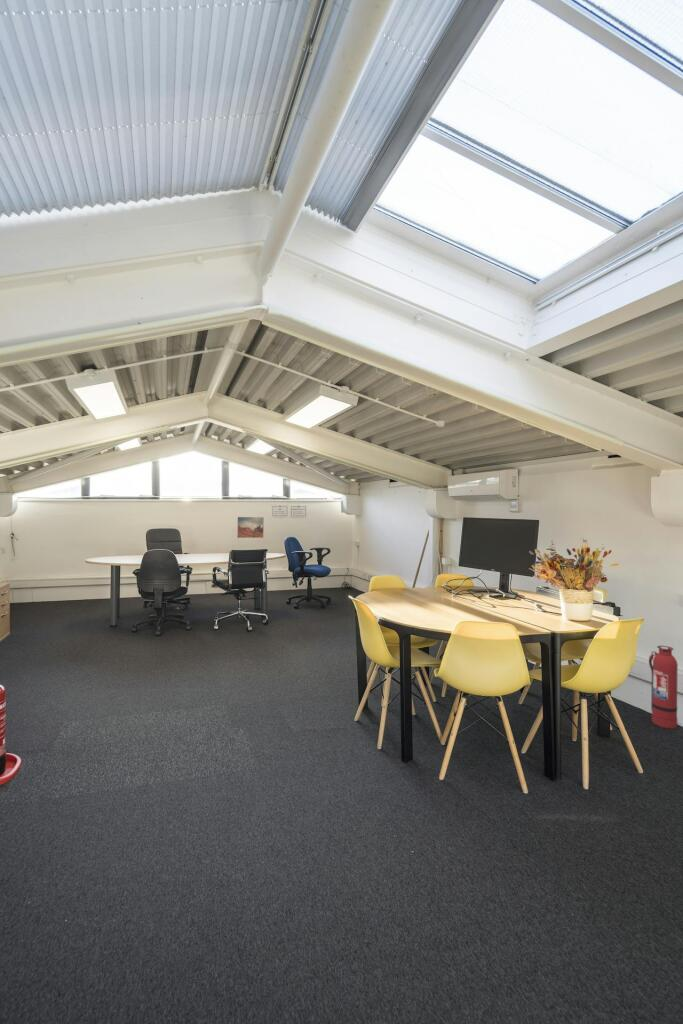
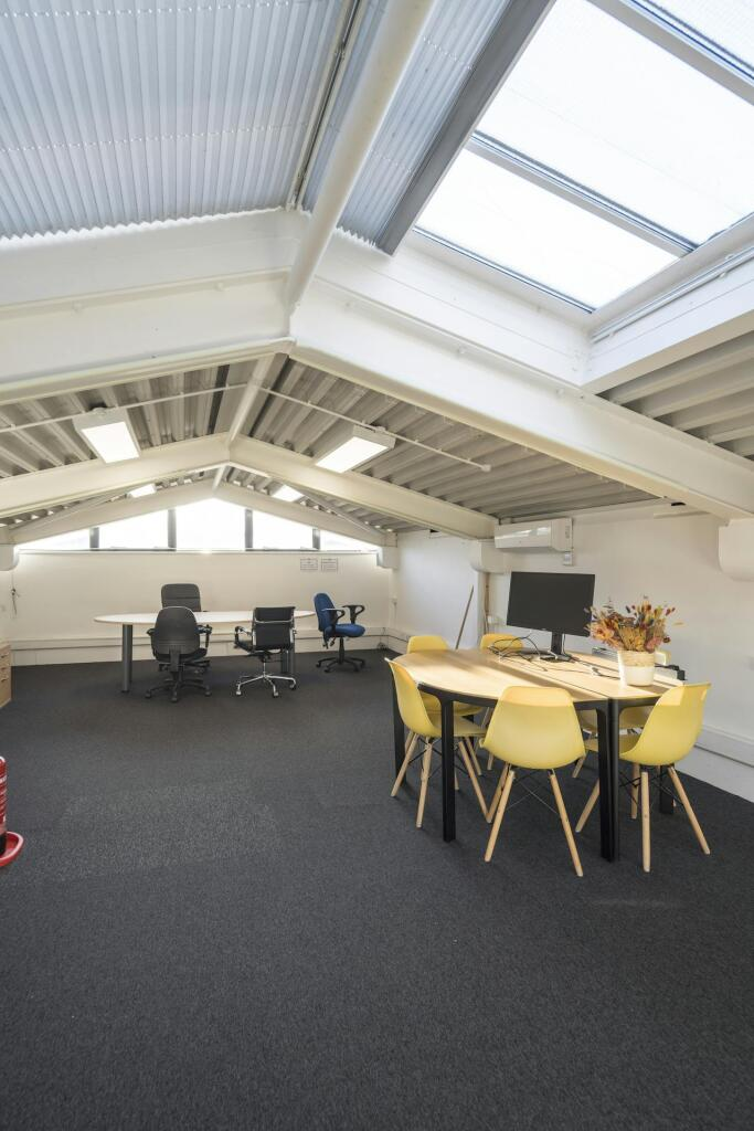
- wall art (250, 527)
- fire extinguisher (661, 684)
